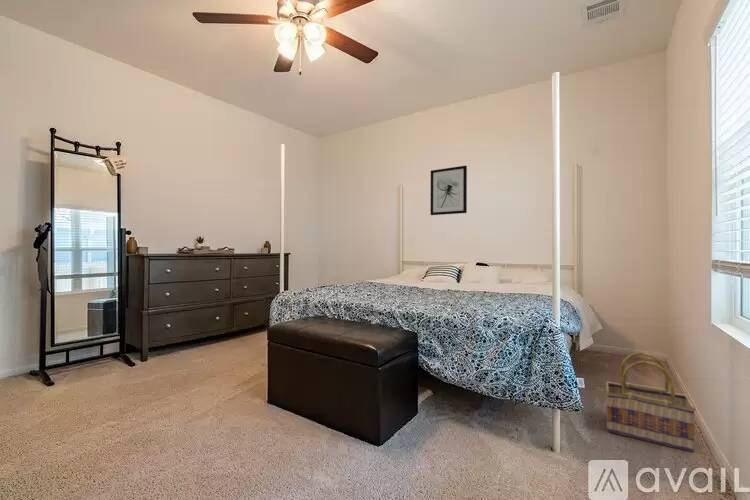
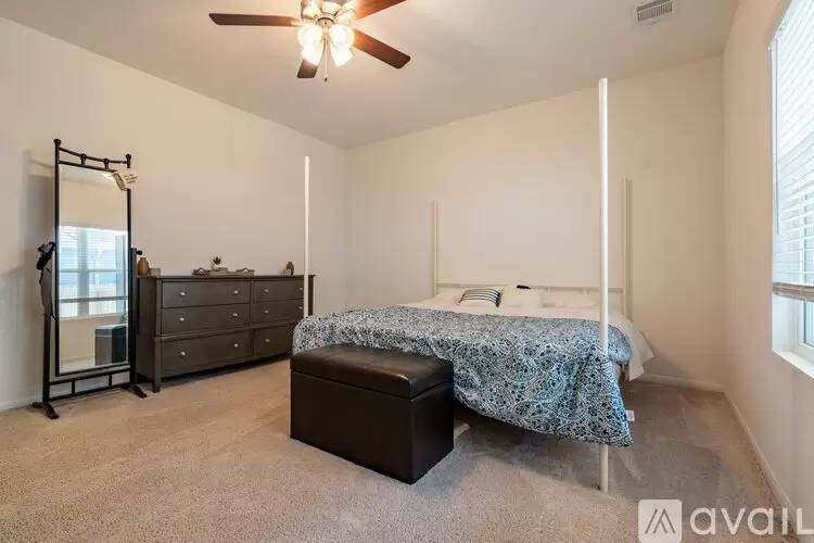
- basket (646, 394)
- wall art (448, 191)
